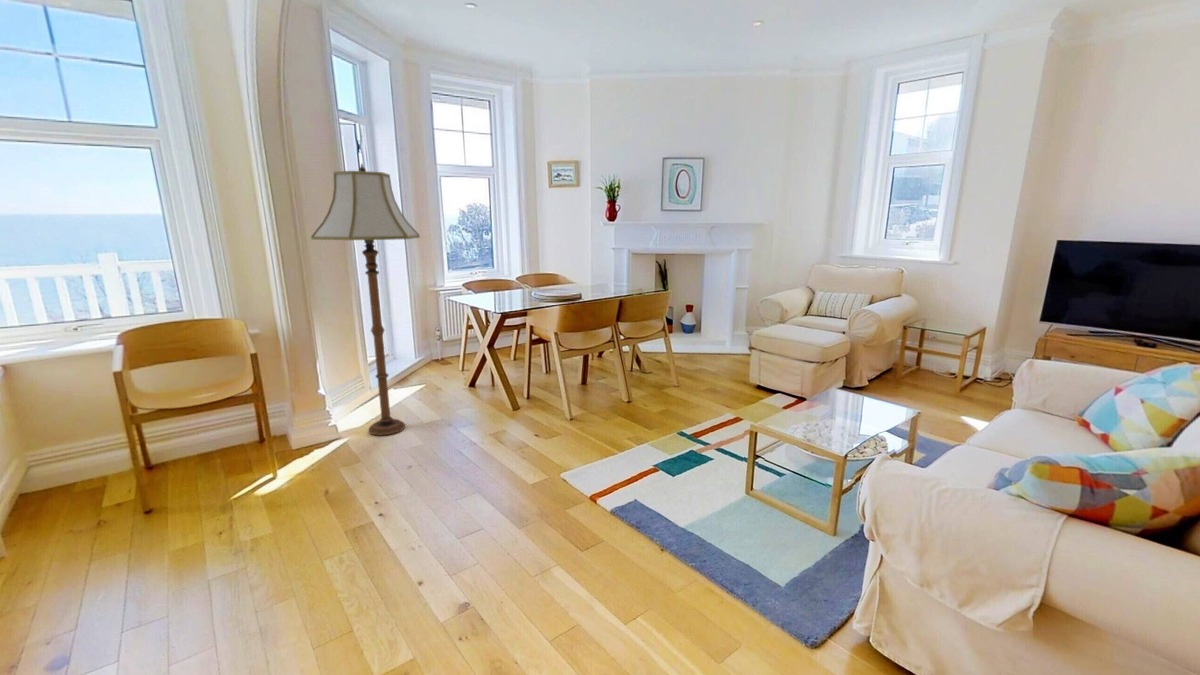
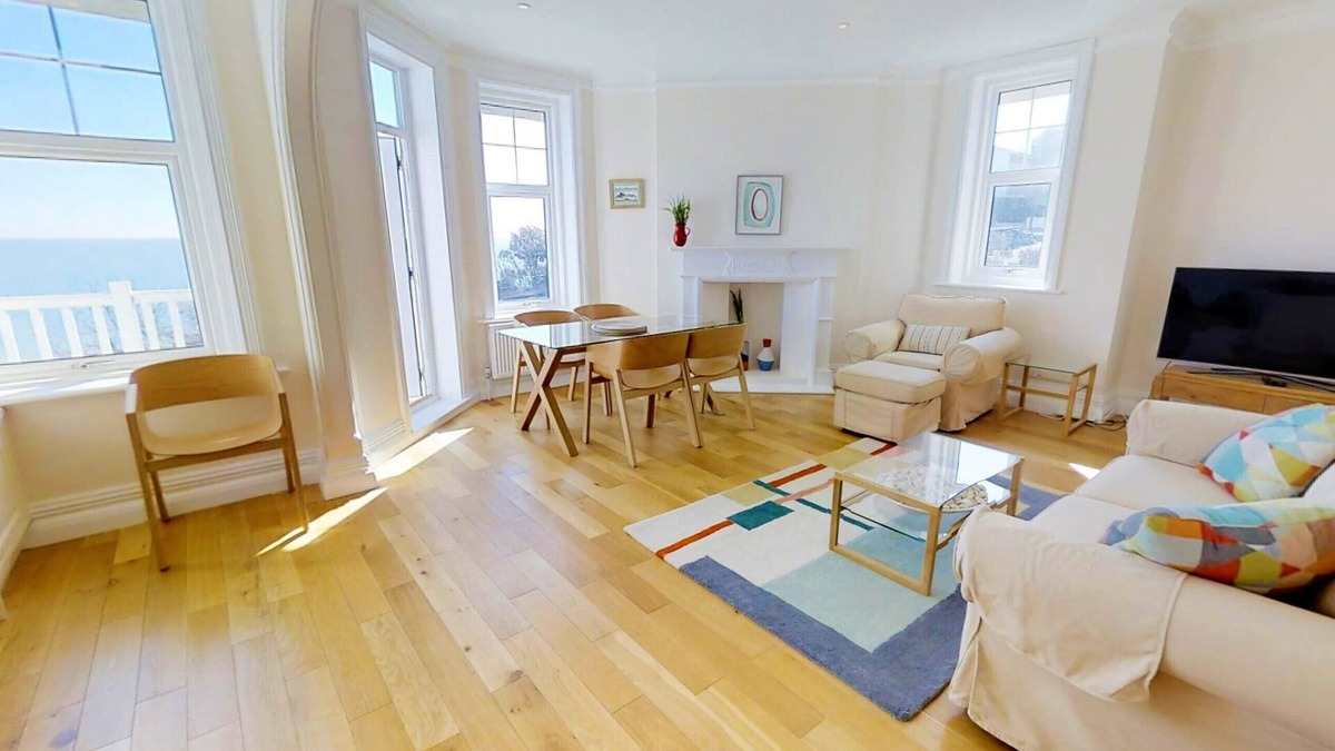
- floor lamp (374, 303)
